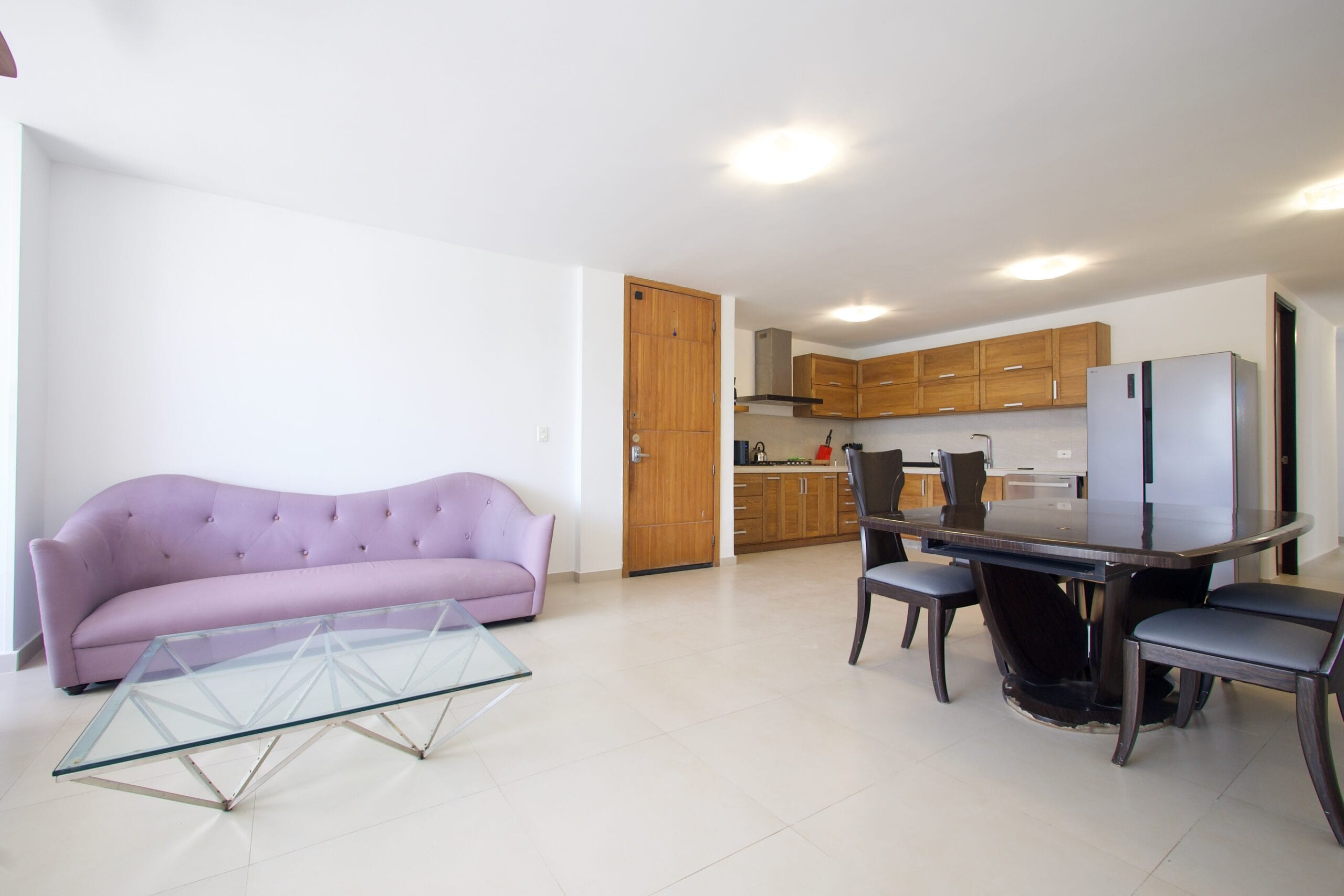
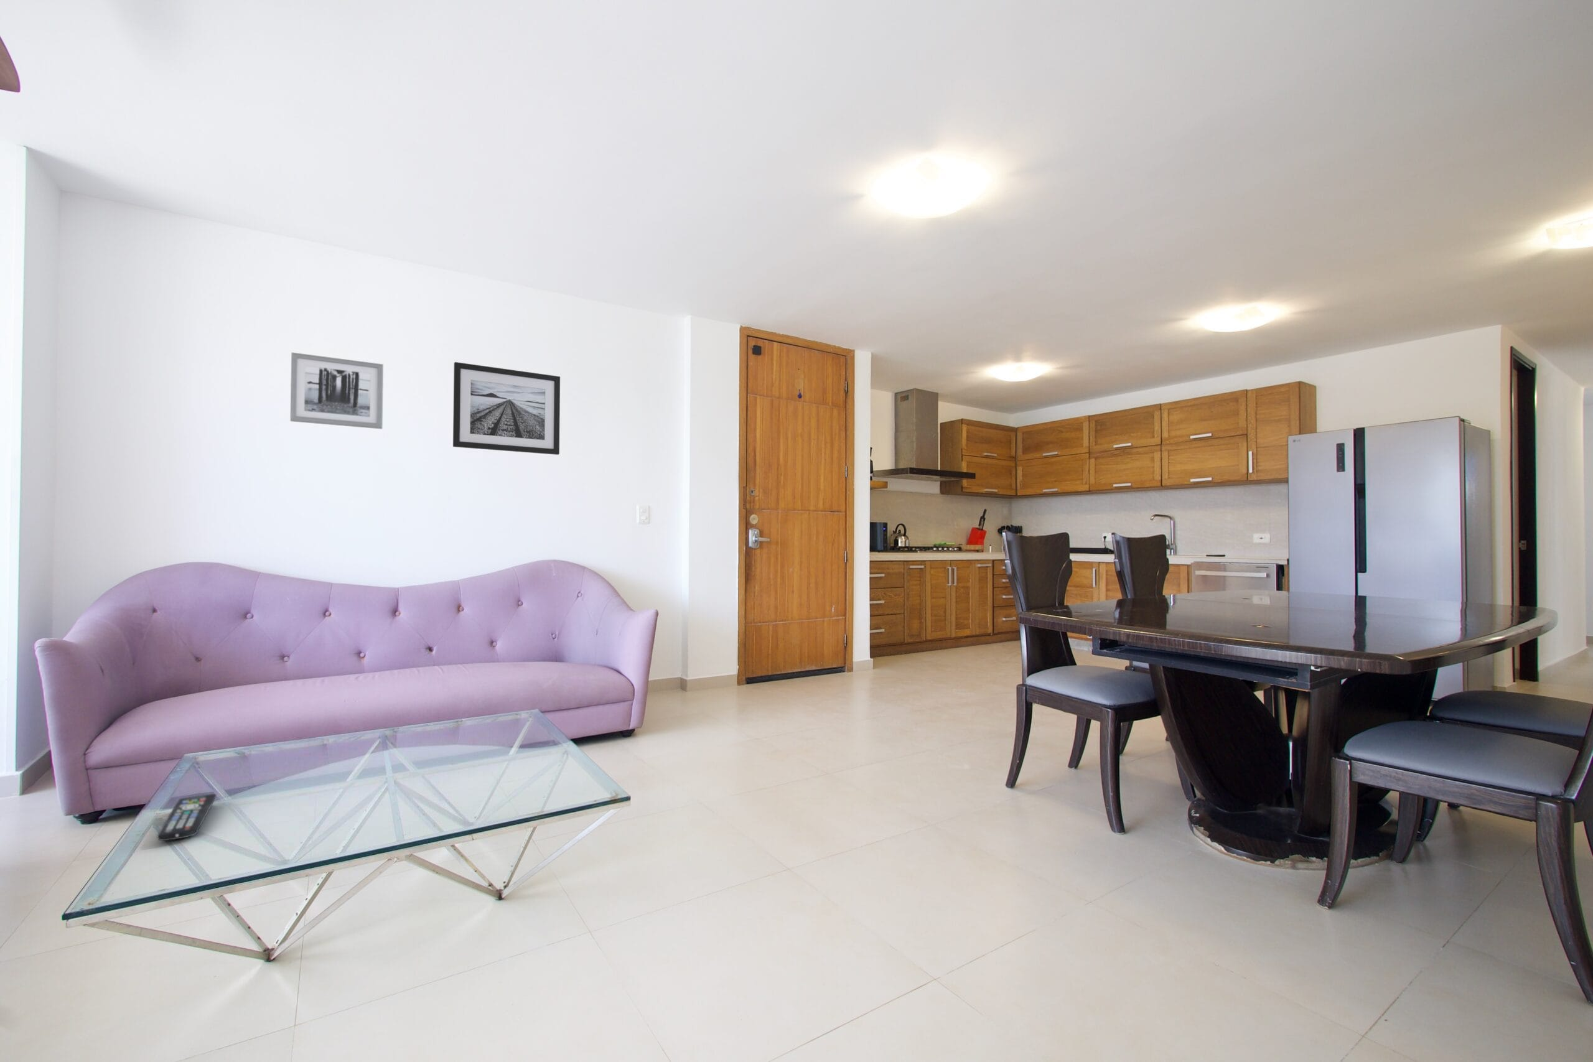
+ remote control (188, 815)
+ wall art (508, 410)
+ wall art (338, 392)
